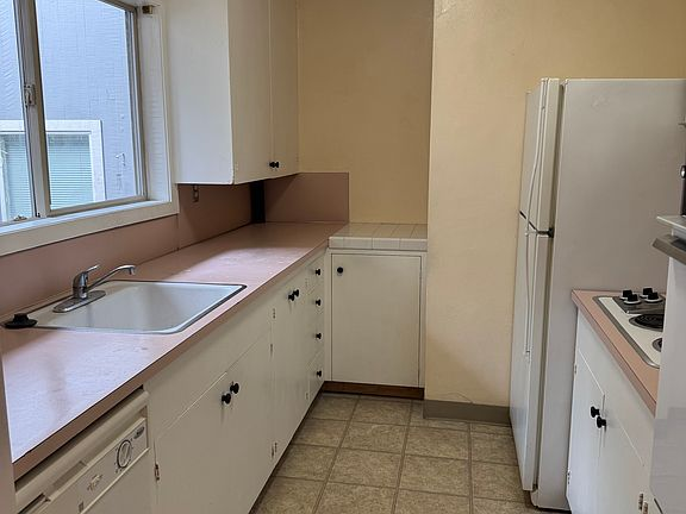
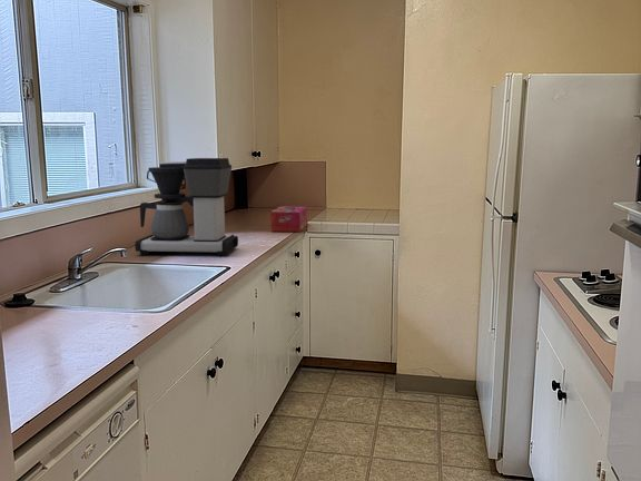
+ tissue box (289, 218)
+ coffee maker (181, 205)
